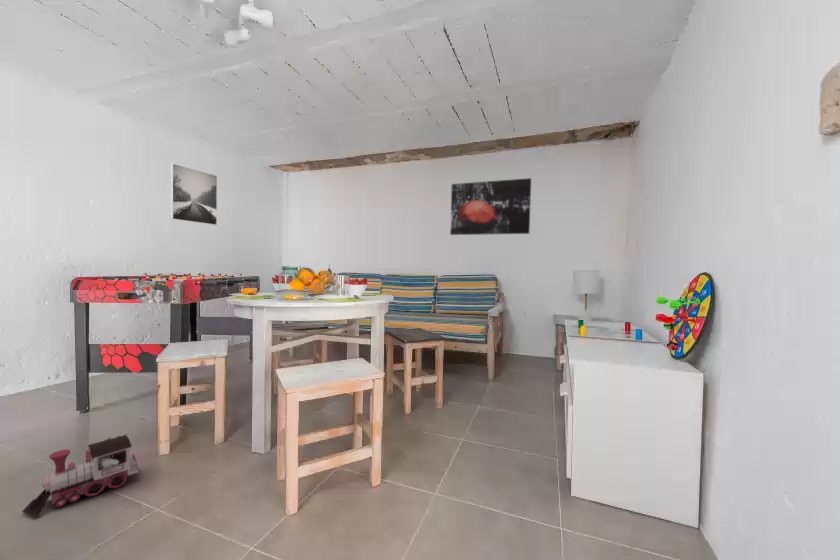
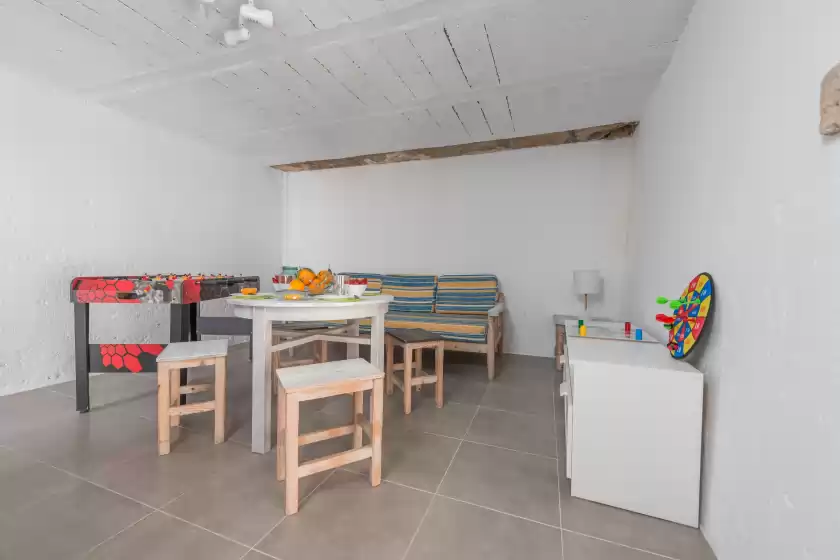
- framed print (195, 196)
- wall art (489, 207)
- toy train (87, 468)
